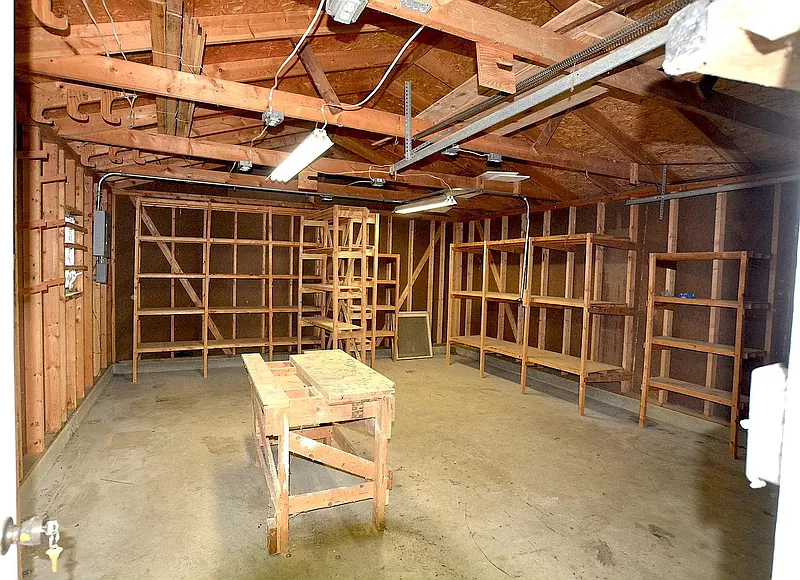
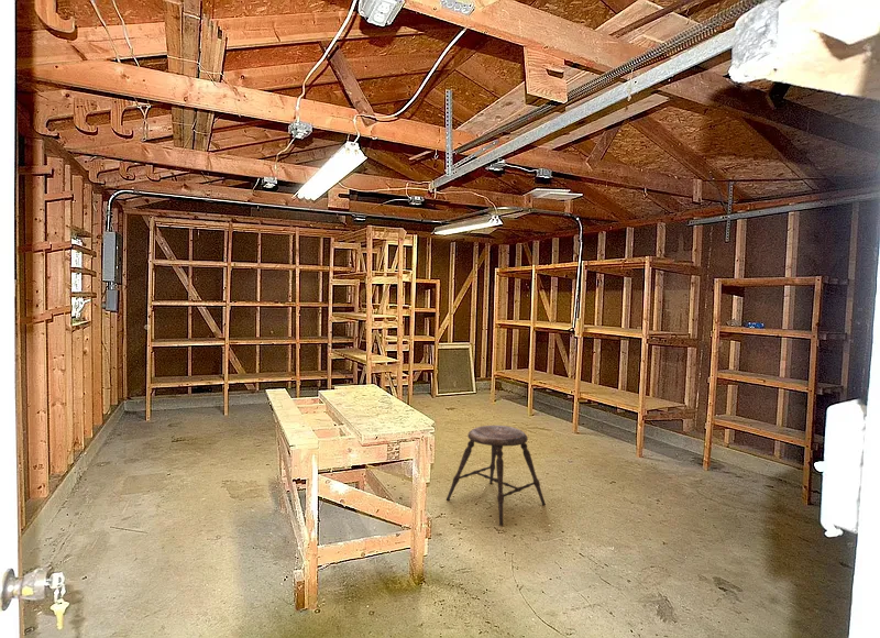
+ stool (496, 466)
